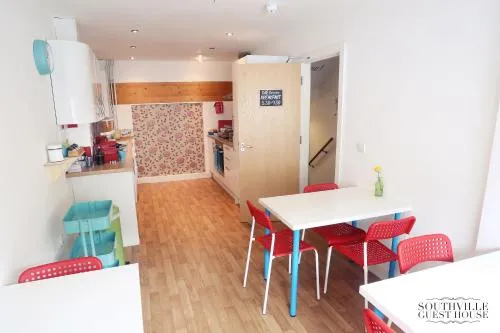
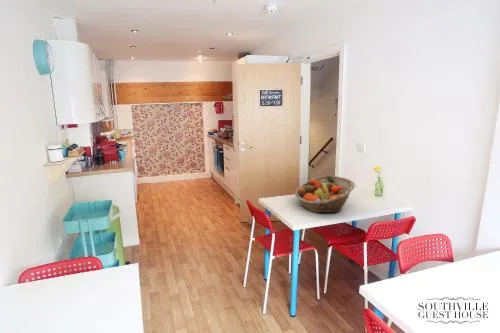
+ fruit basket (323, 193)
